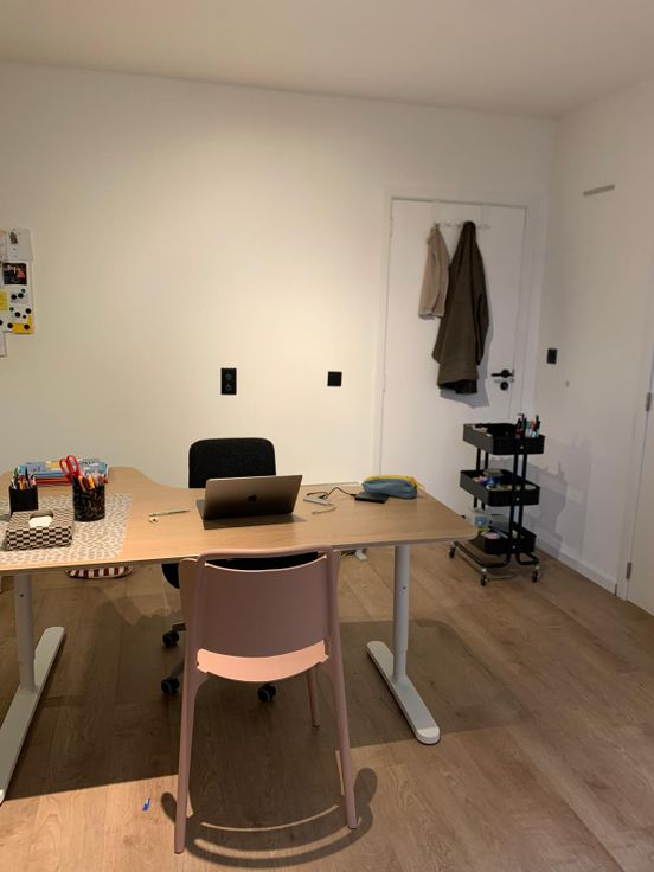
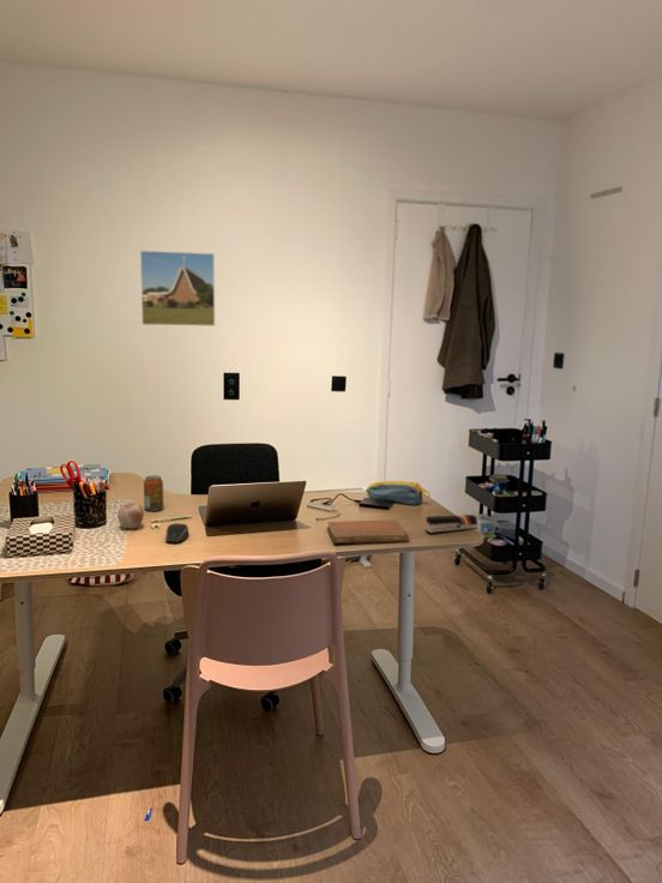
+ stapler (451, 522)
+ notebook (366, 530)
+ apple (131, 516)
+ beverage can (154, 492)
+ computer mouse (176, 530)
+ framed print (177, 288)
